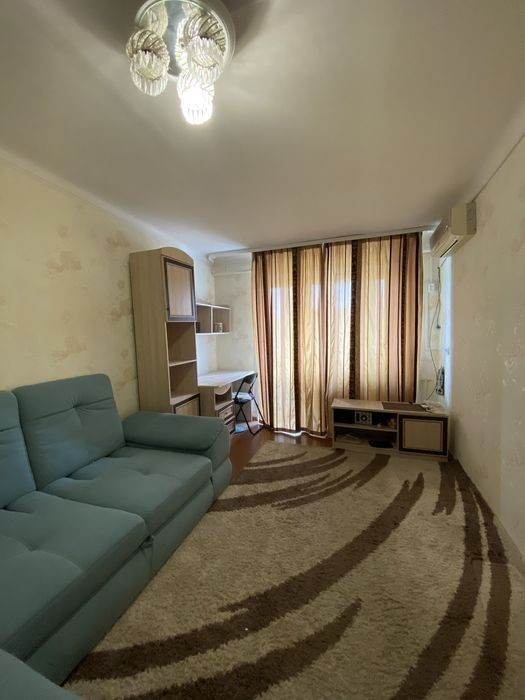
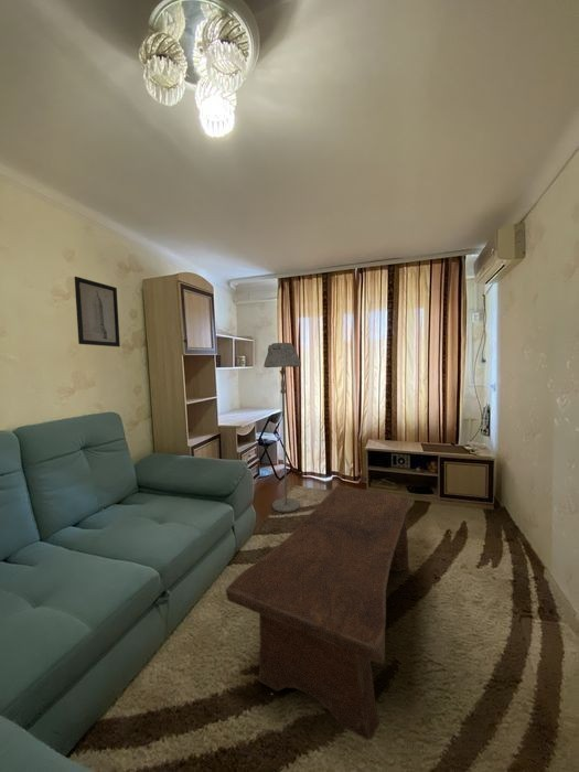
+ floor lamp (283, 425)
+ coffee table (345, 572)
+ wall art (98, 313)
